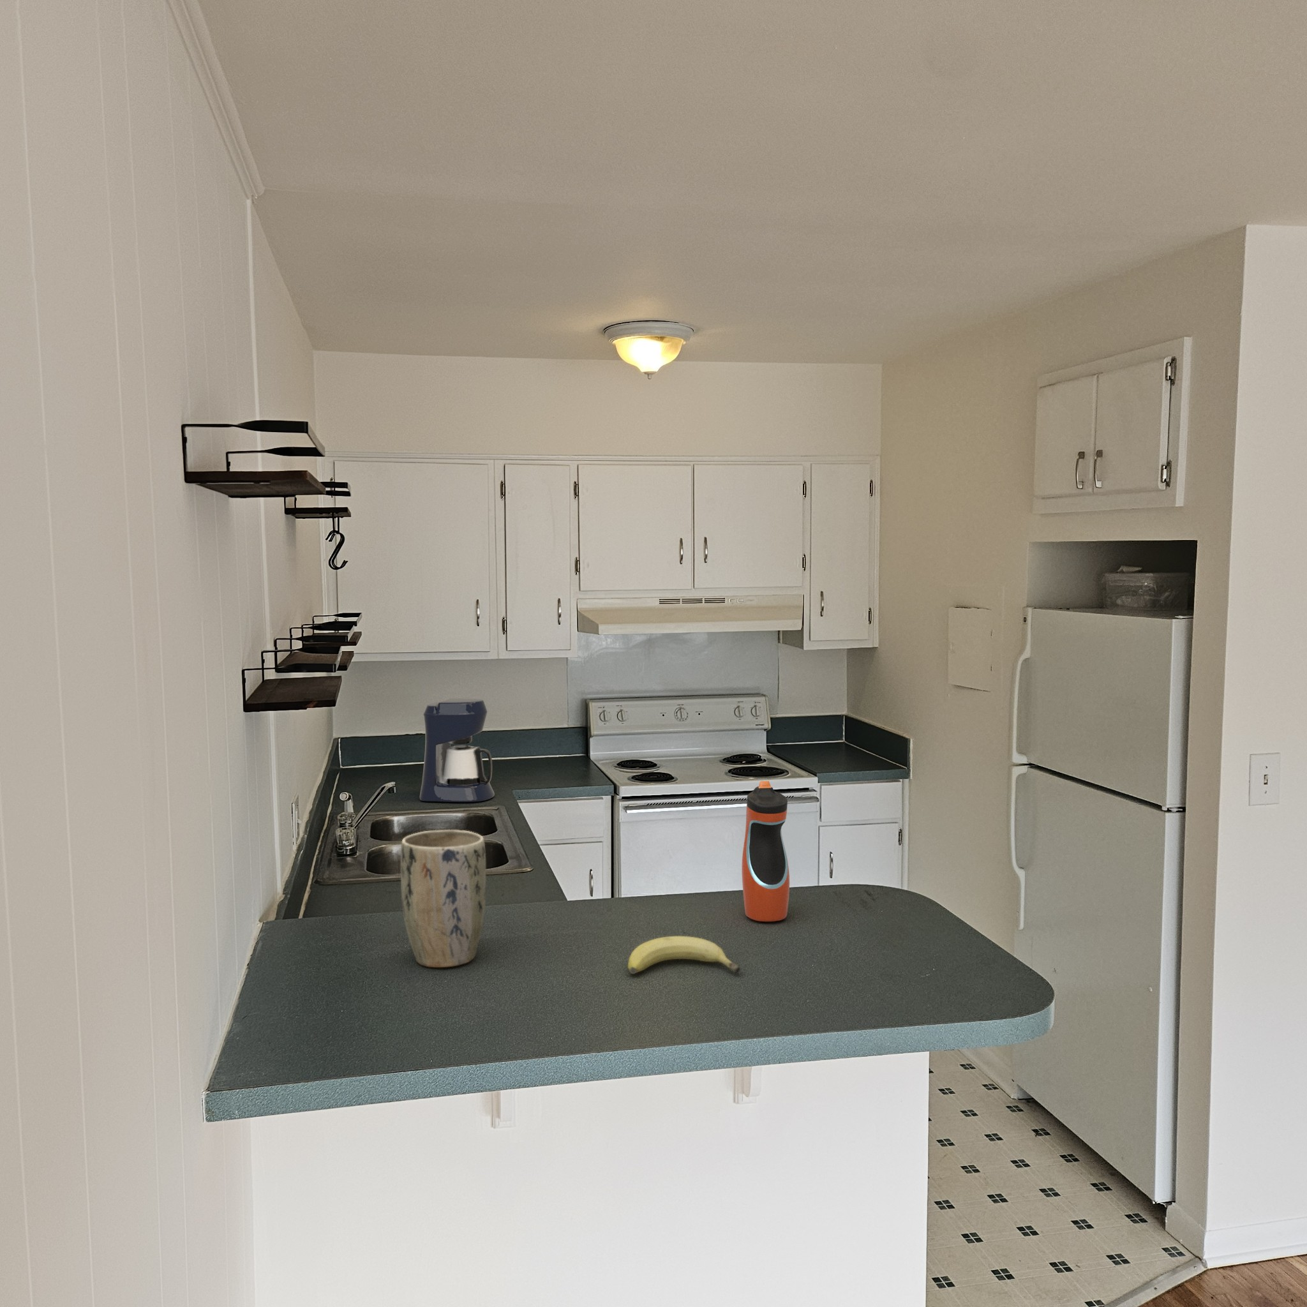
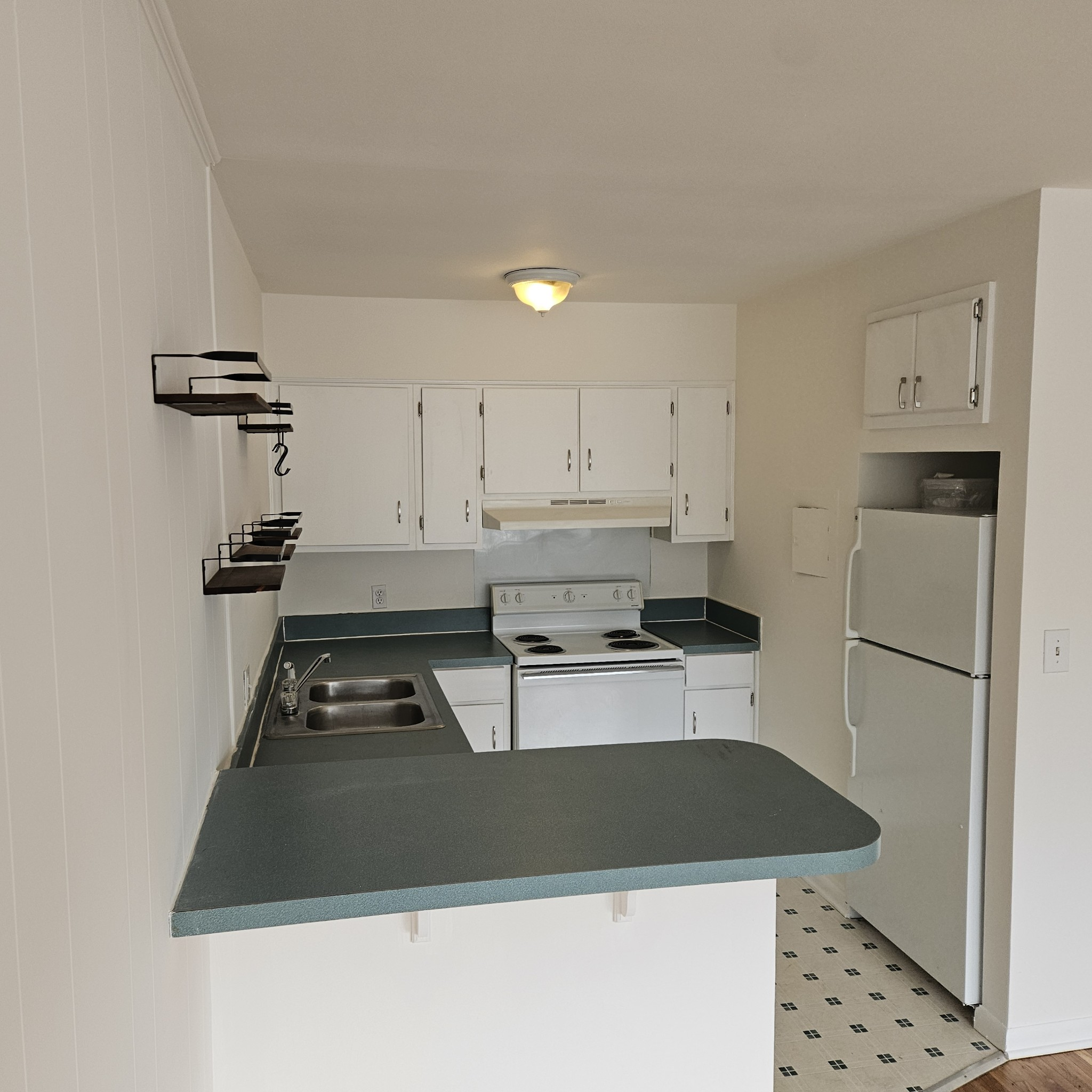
- coffee maker (456, 748)
- water bottle (766, 850)
- fruit (681, 954)
- plant pot (444, 898)
